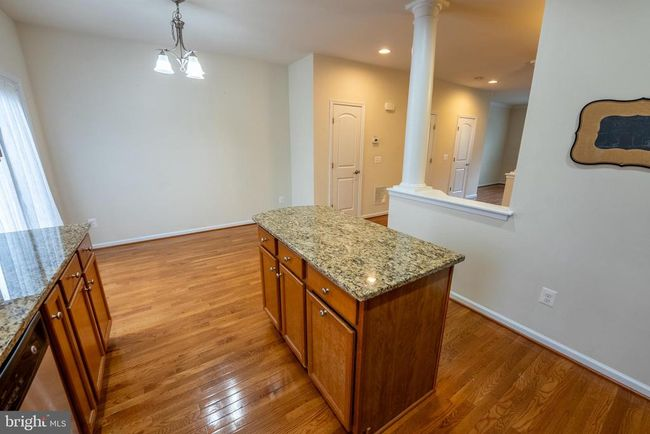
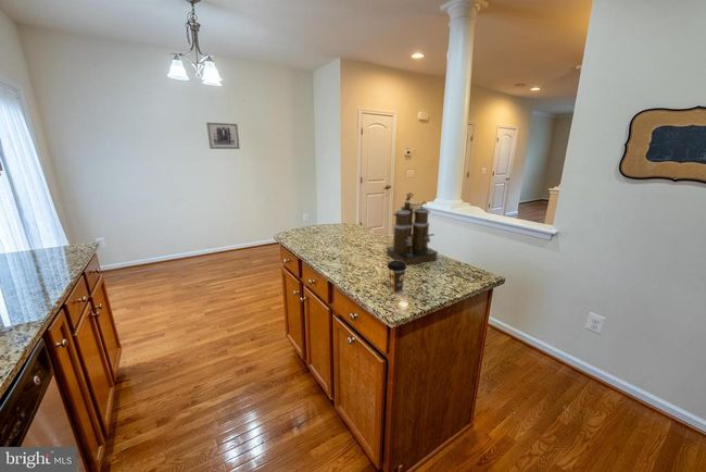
+ coffee cup (395, 276)
+ wall art (224, 136)
+ coffee maker (413, 226)
